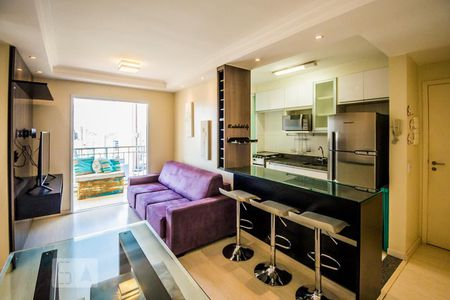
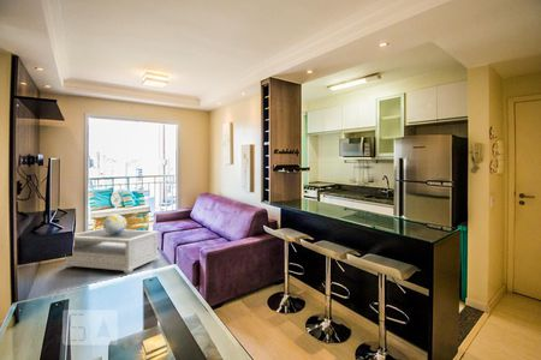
+ decorative globe (114, 224)
+ coffee table (113, 248)
